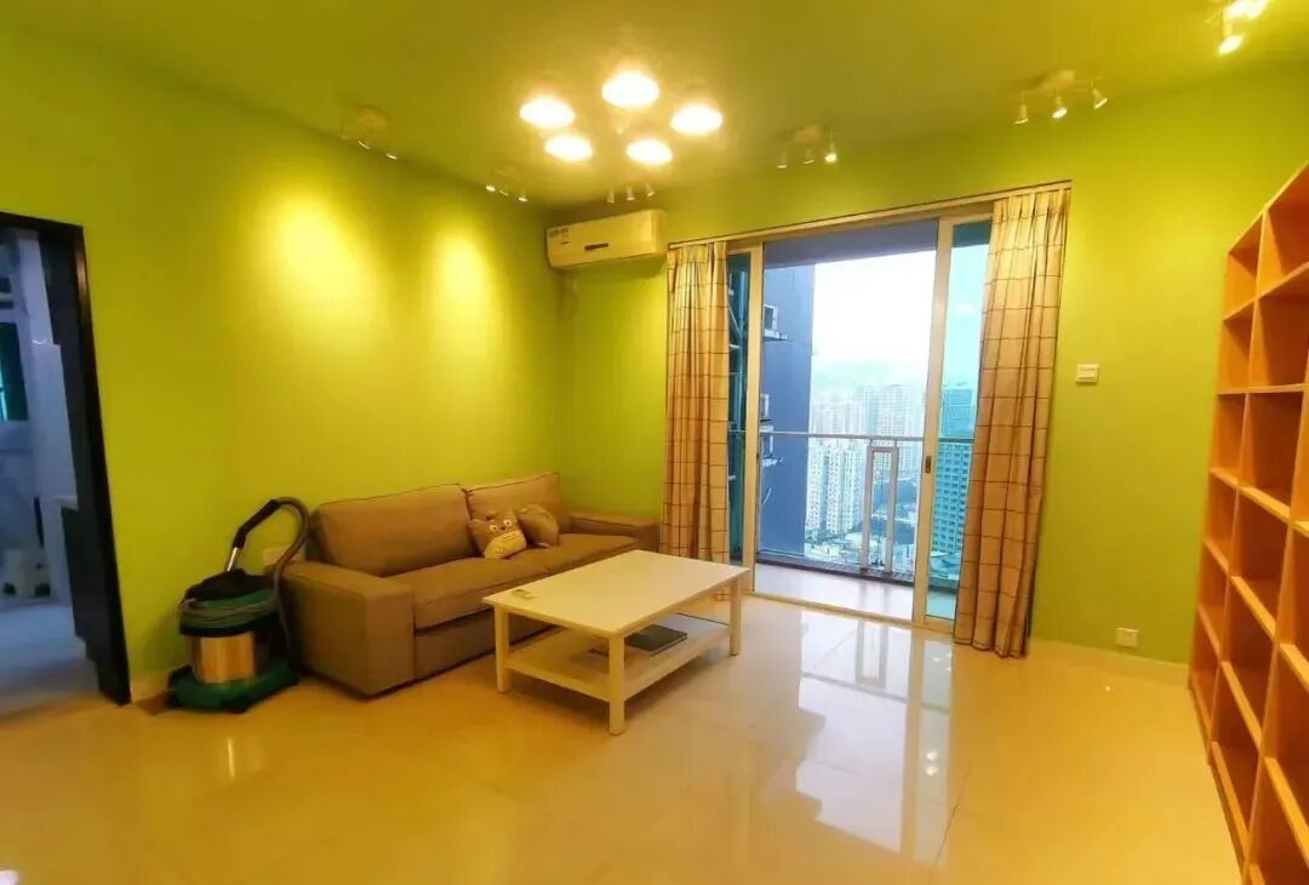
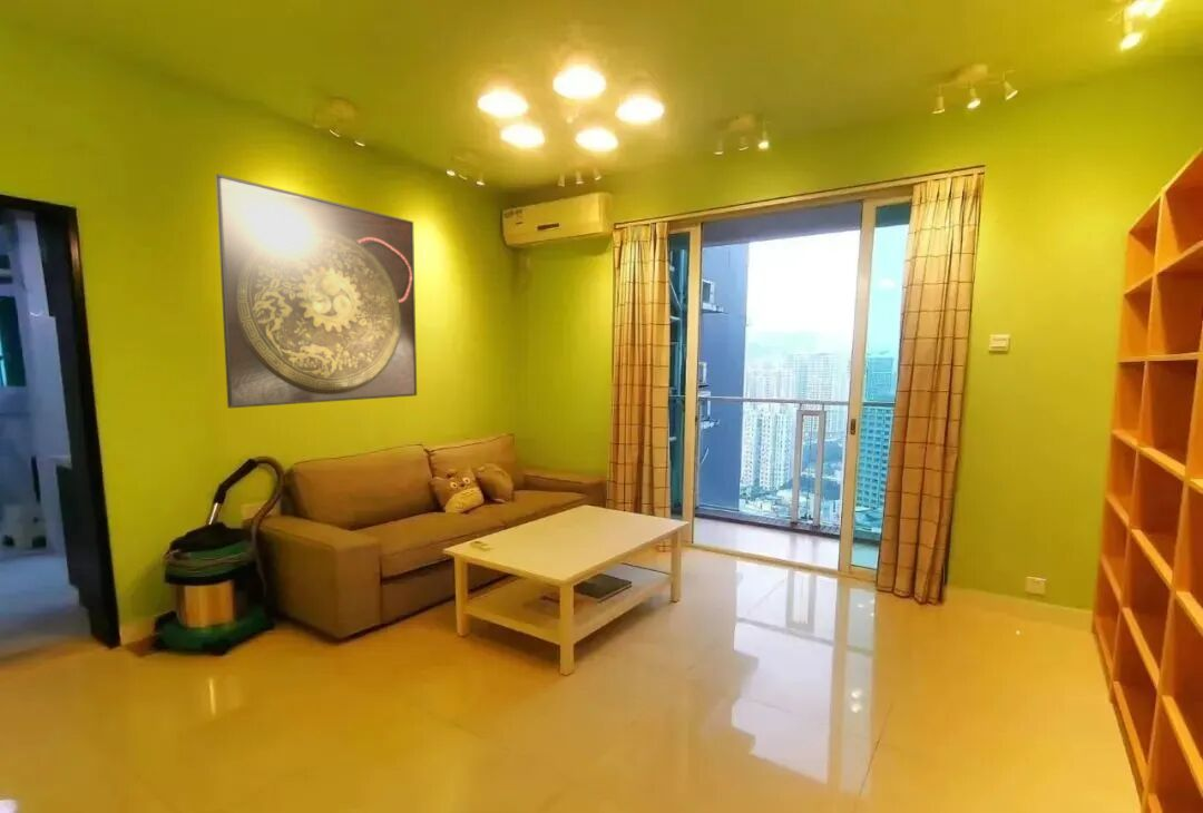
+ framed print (332, 302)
